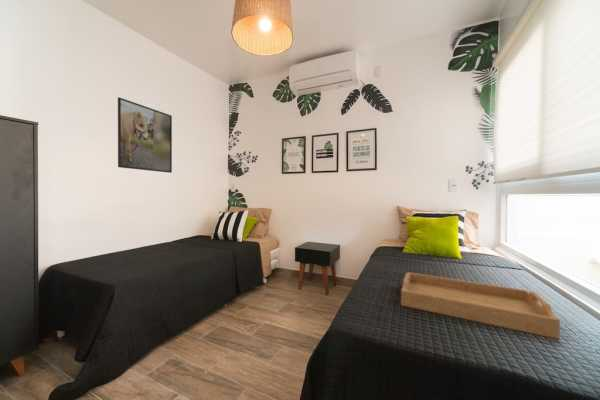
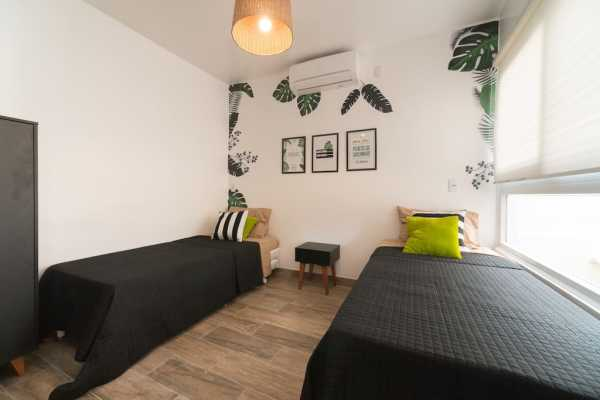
- serving tray (465, 295)
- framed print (147, 138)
